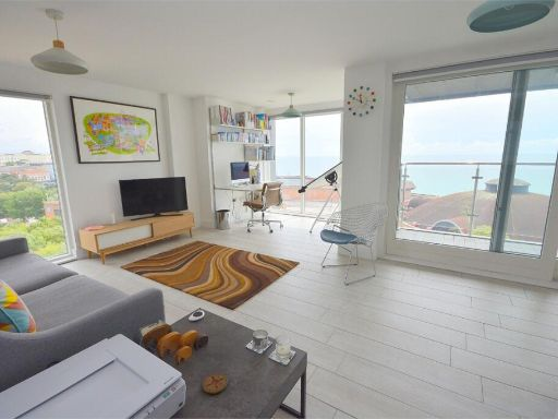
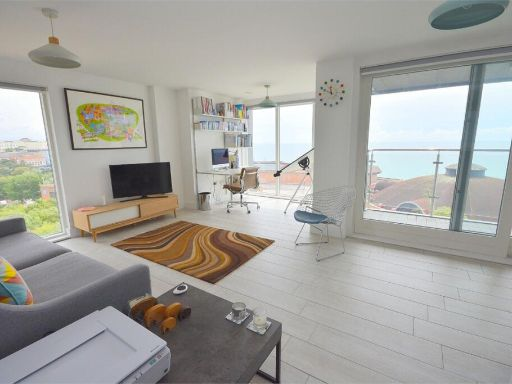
- coaster (215, 383)
